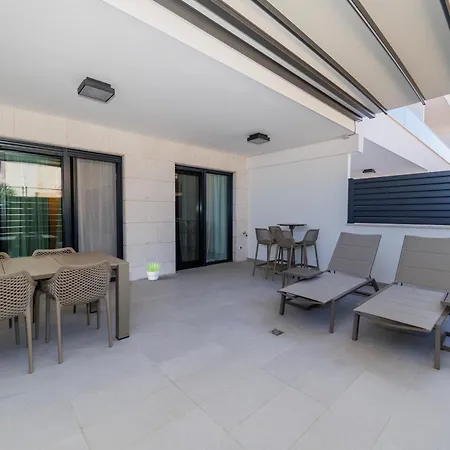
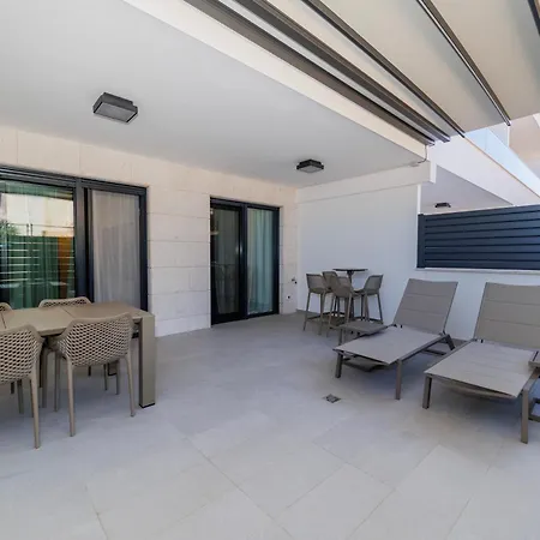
- potted plant (153, 271)
